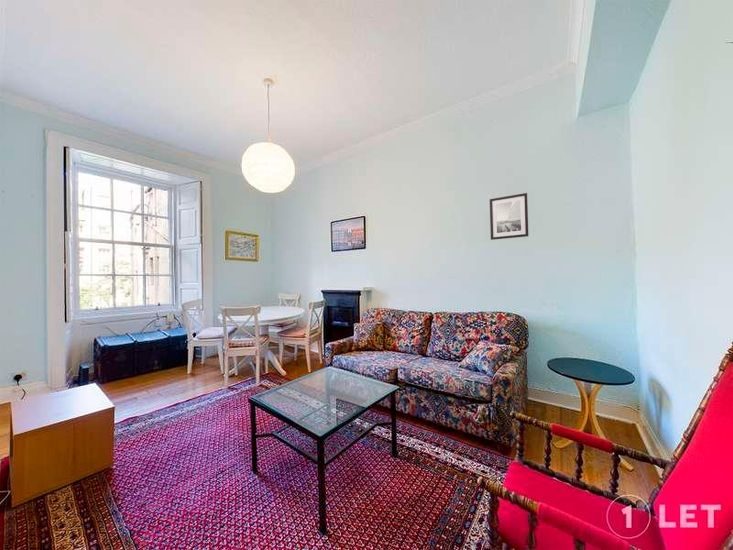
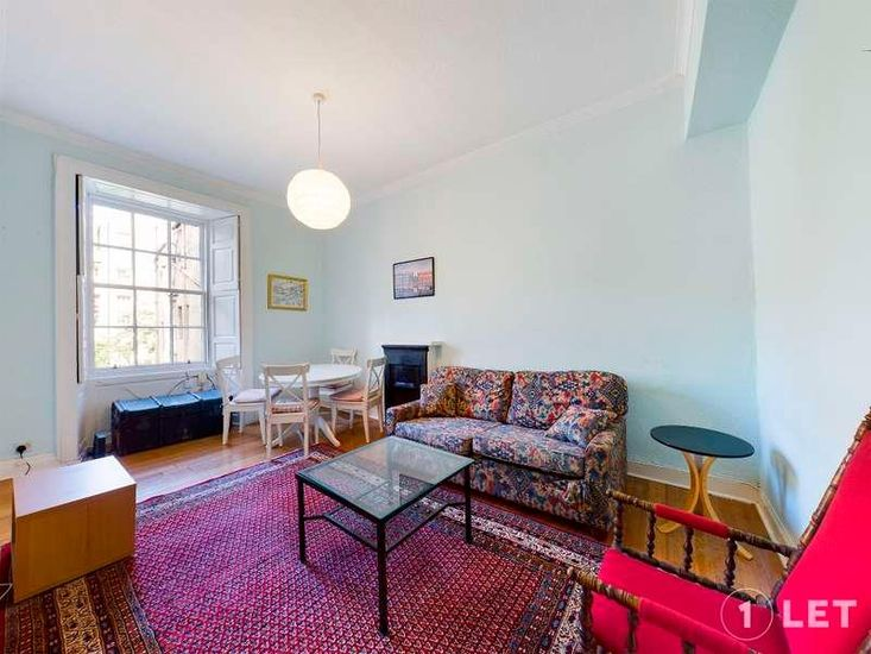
- wall art (508, 217)
